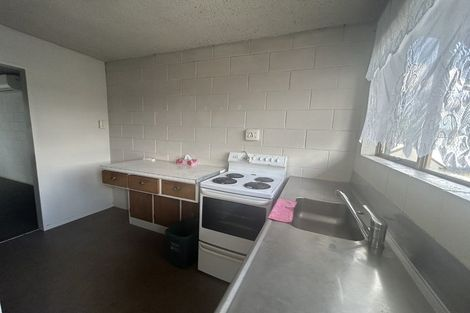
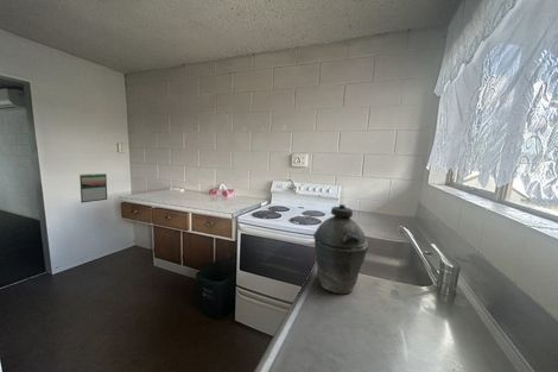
+ kettle (340, 245)
+ calendar (94, 187)
